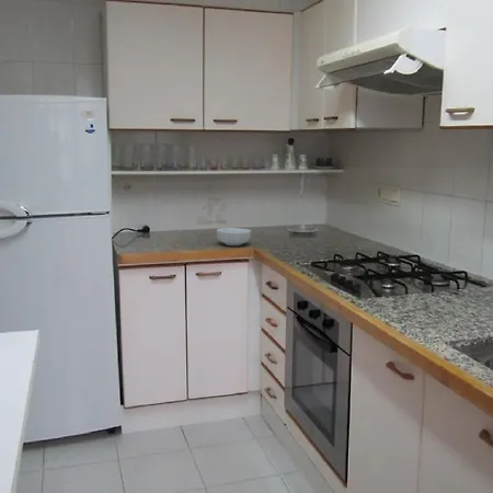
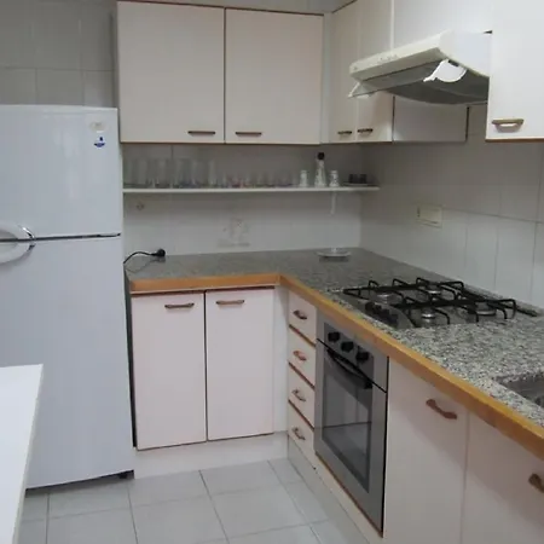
- cereal bowl (233, 237)
